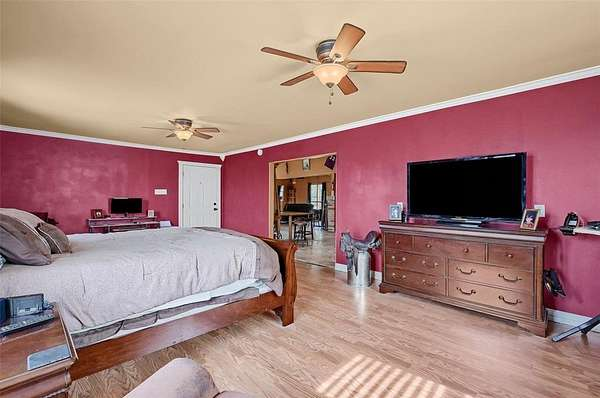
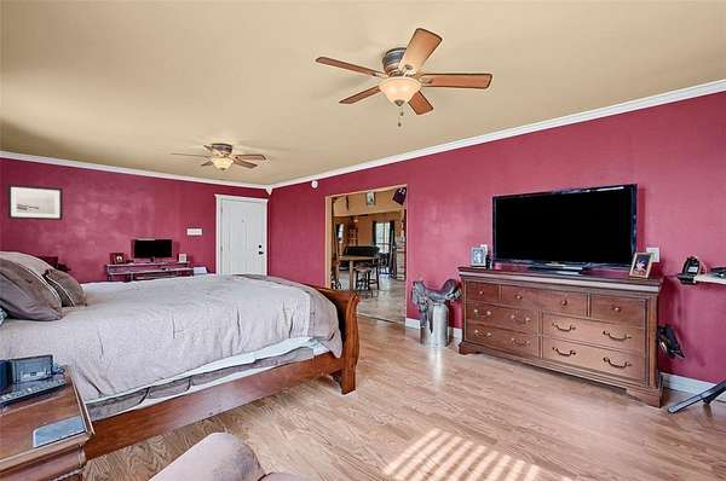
+ wall art (35, 202)
